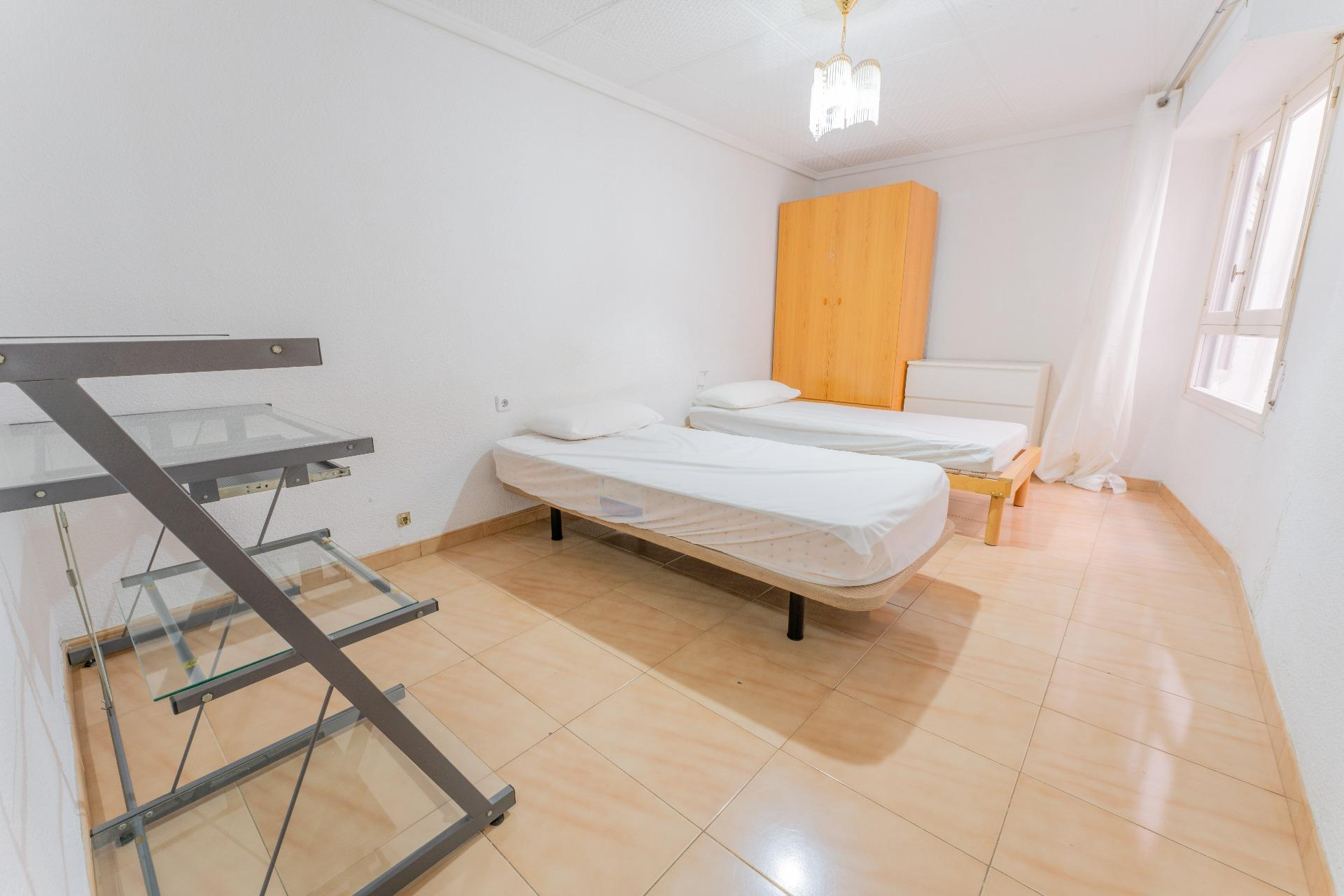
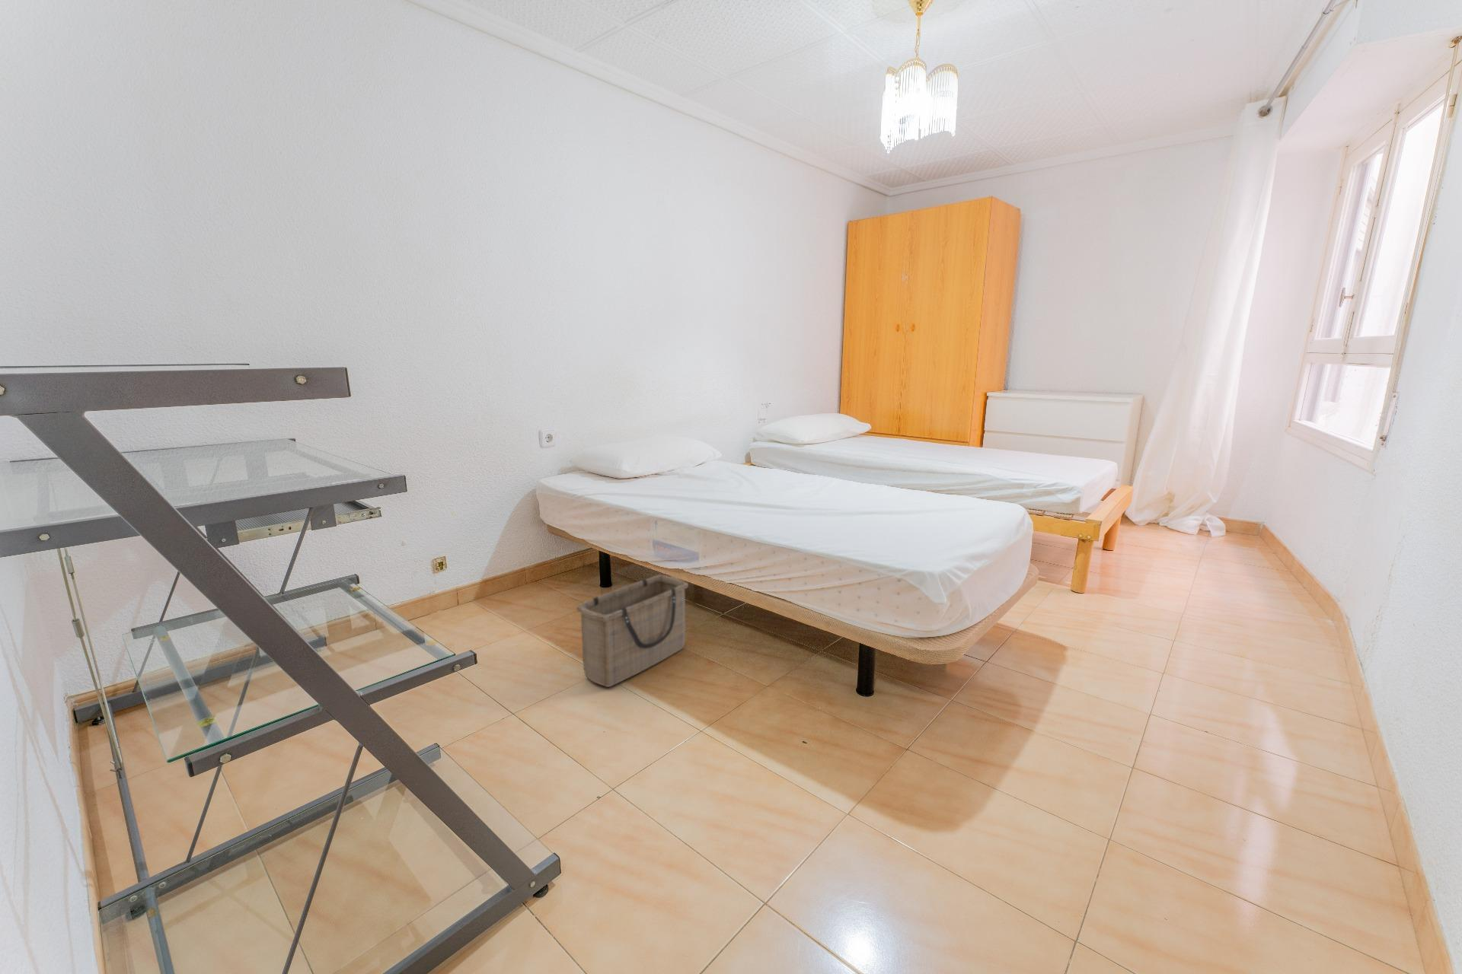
+ basket (635, 628)
